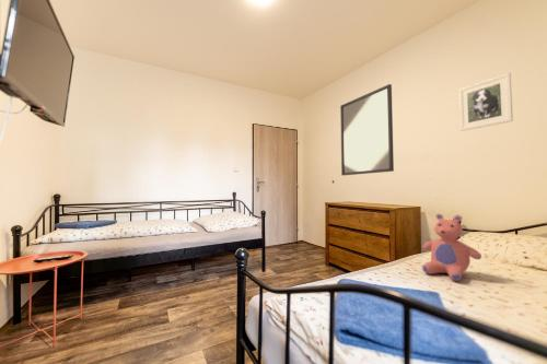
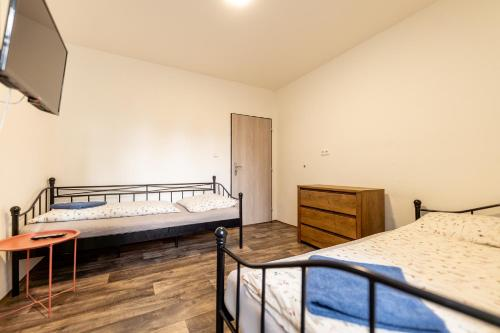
- teddy bear (445, 244)
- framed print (484, 104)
- home mirror (363, 134)
